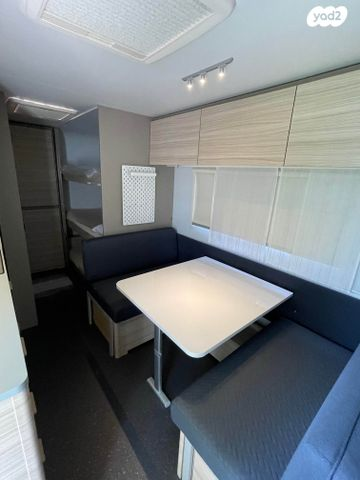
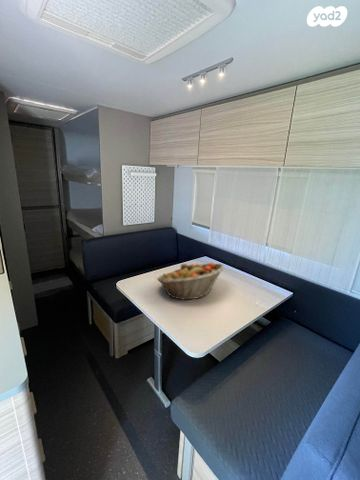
+ fruit basket (191, 277)
